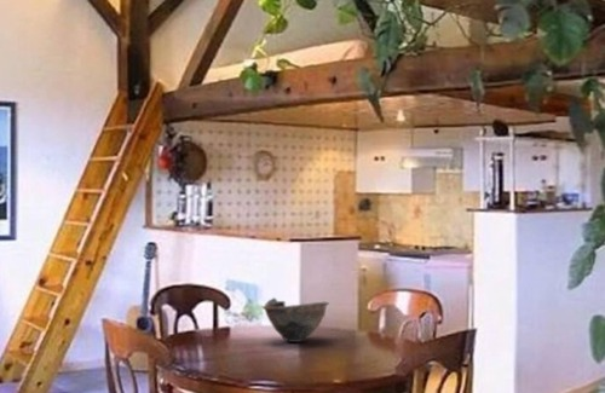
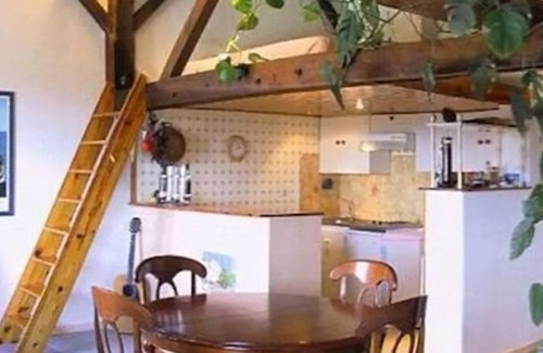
- bowl (294, 319)
